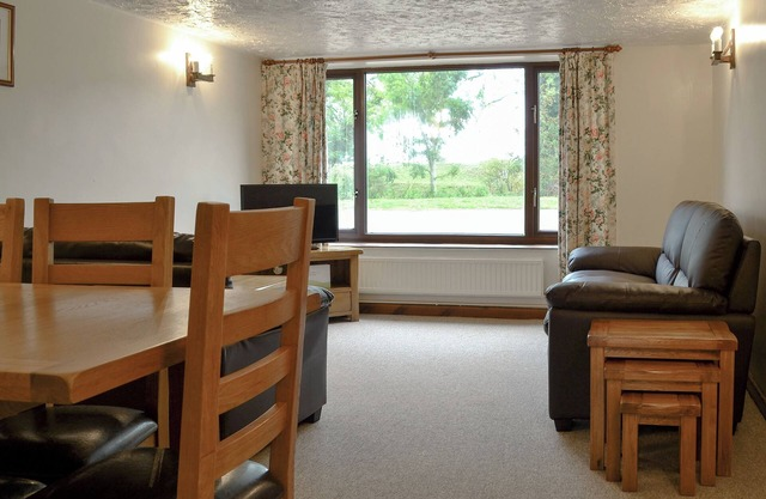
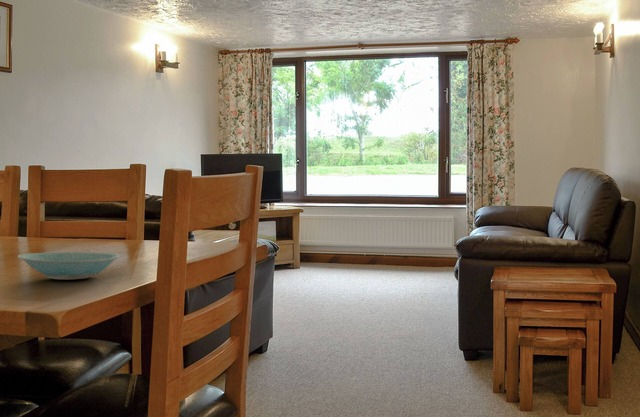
+ bowl (69, 266)
